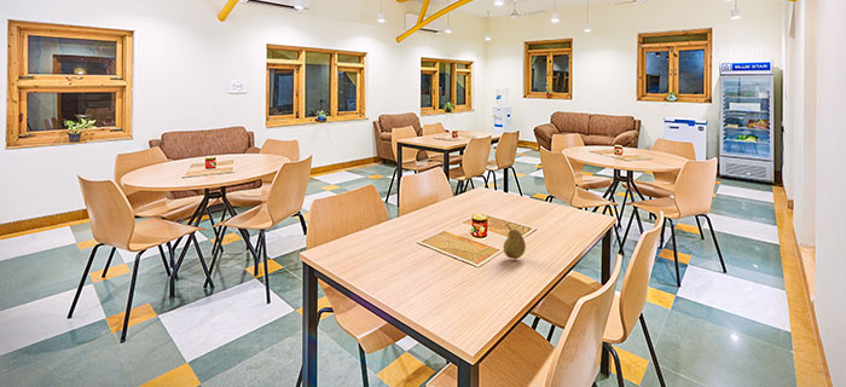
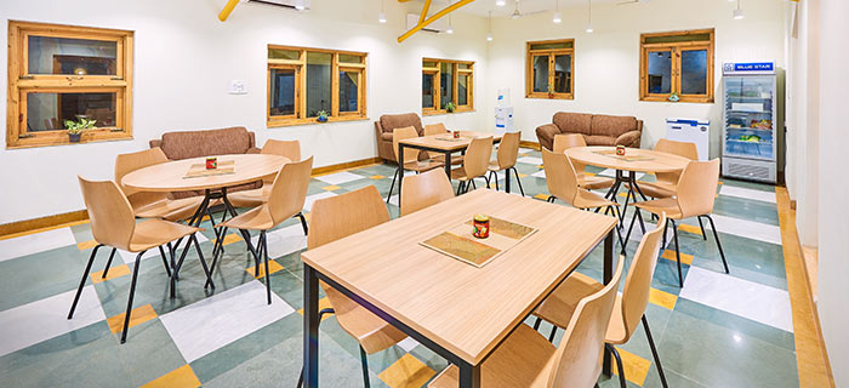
- fruit (514, 241)
